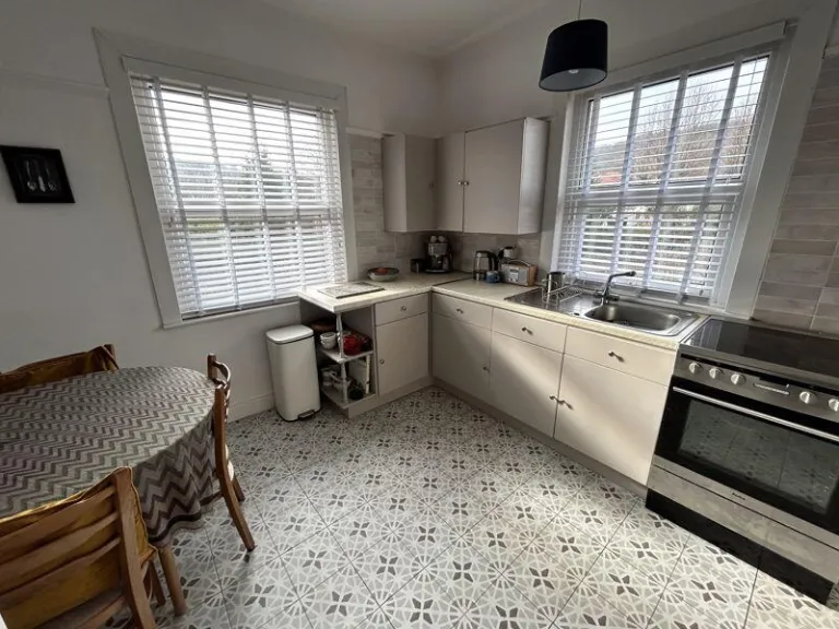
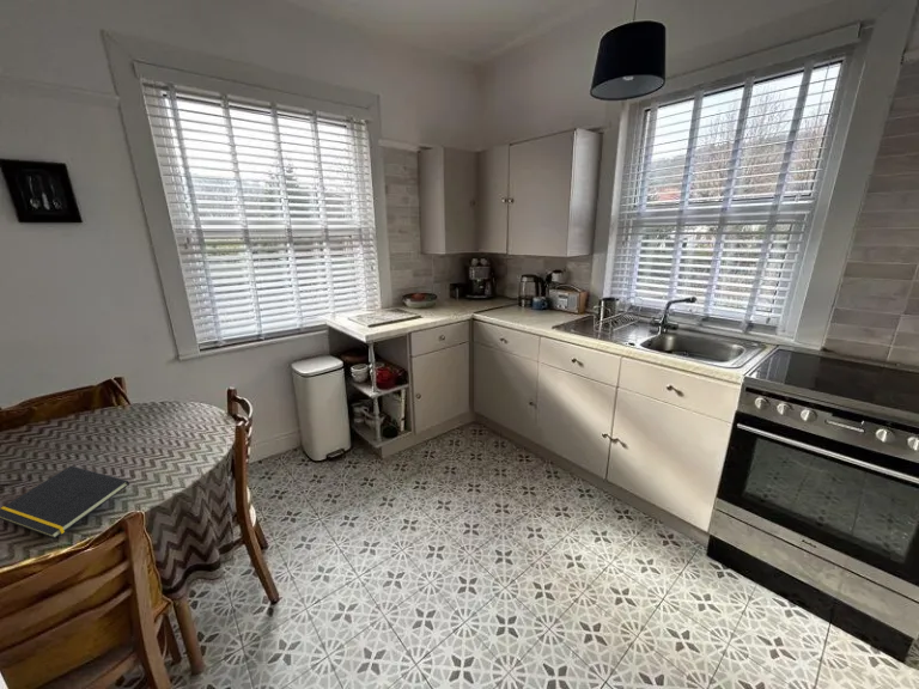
+ notepad (63, 498)
